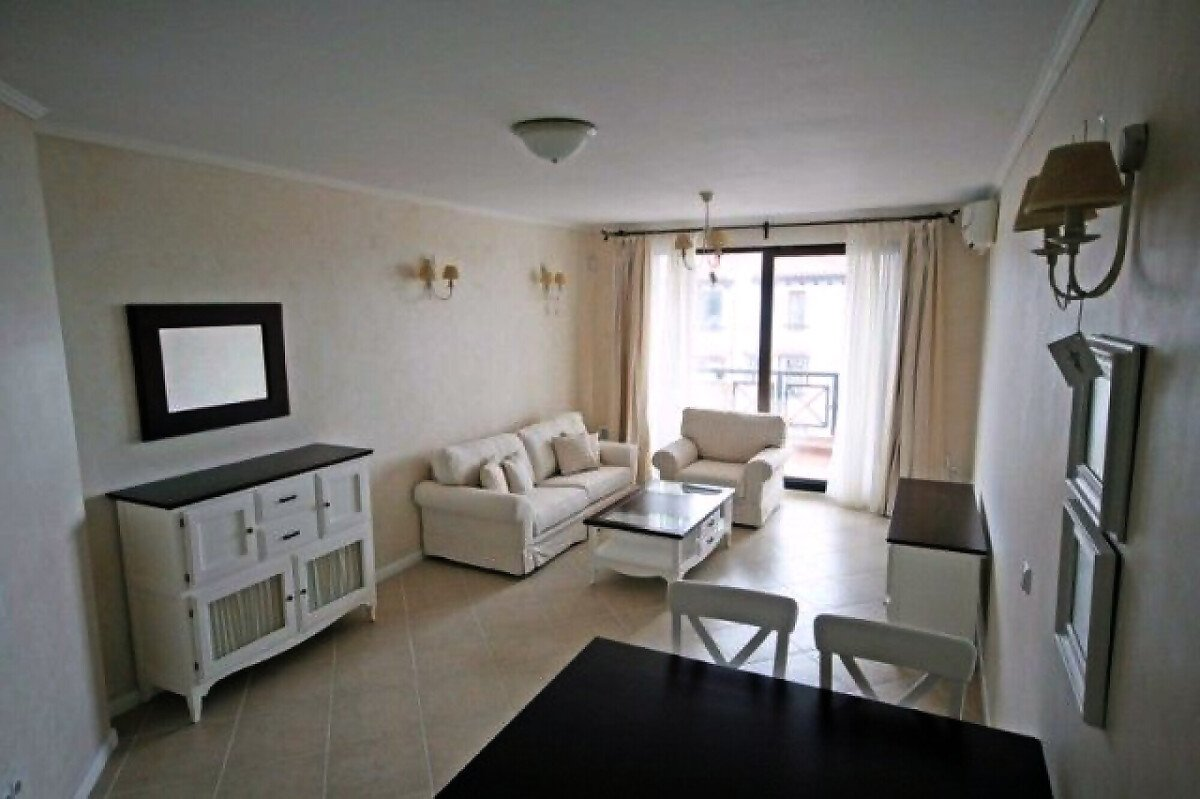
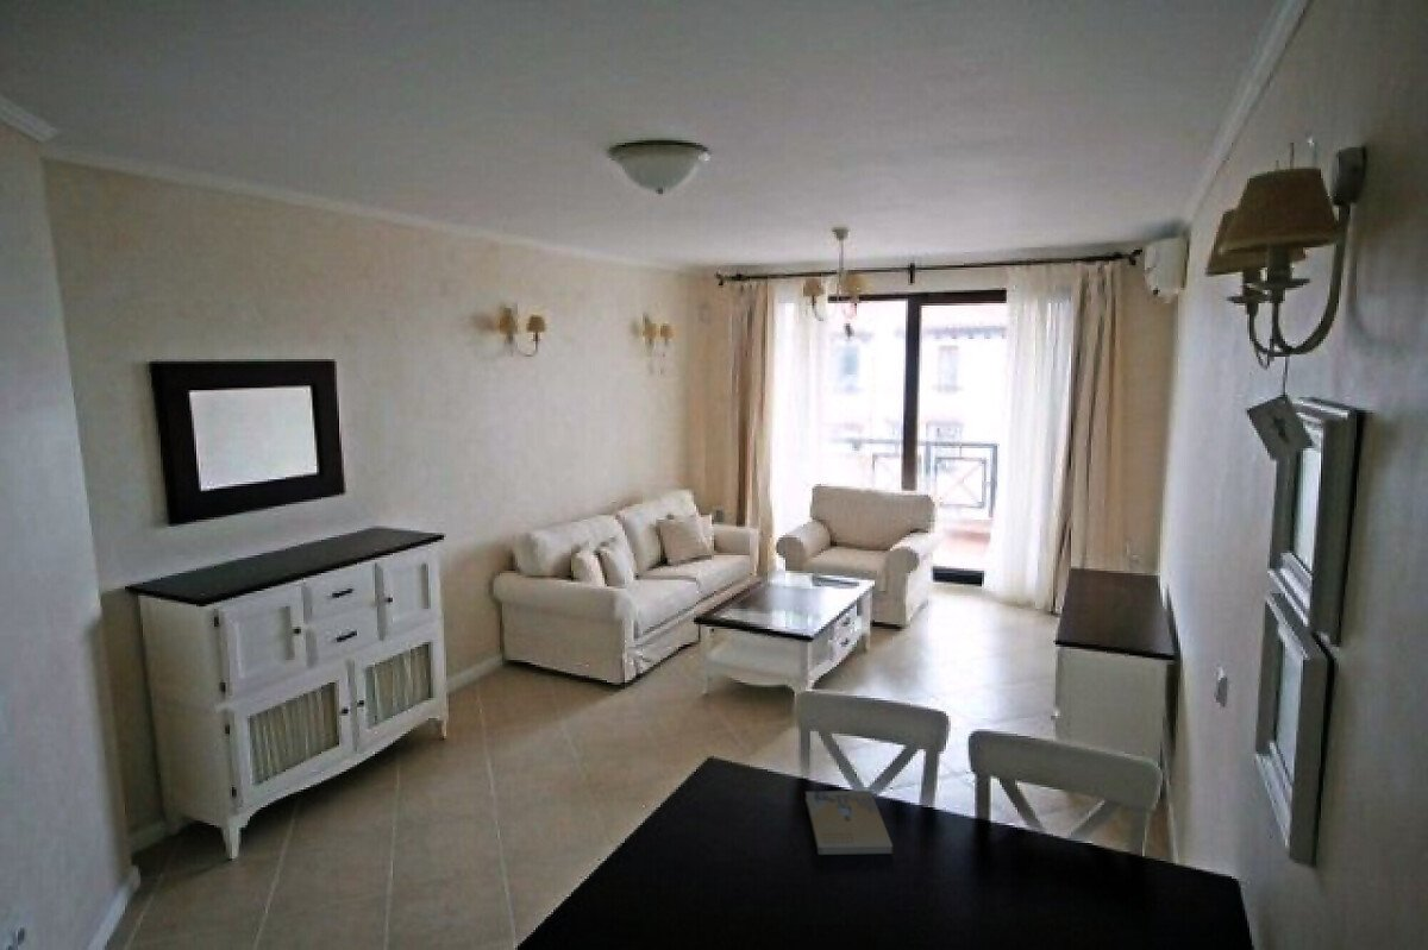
+ book (846, 820)
